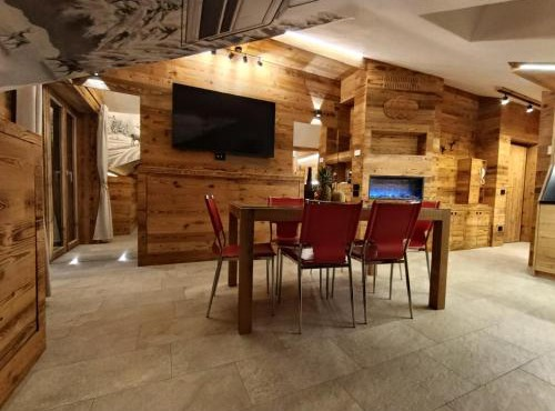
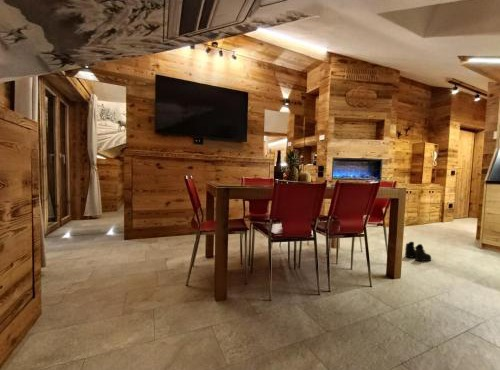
+ boots (418, 250)
